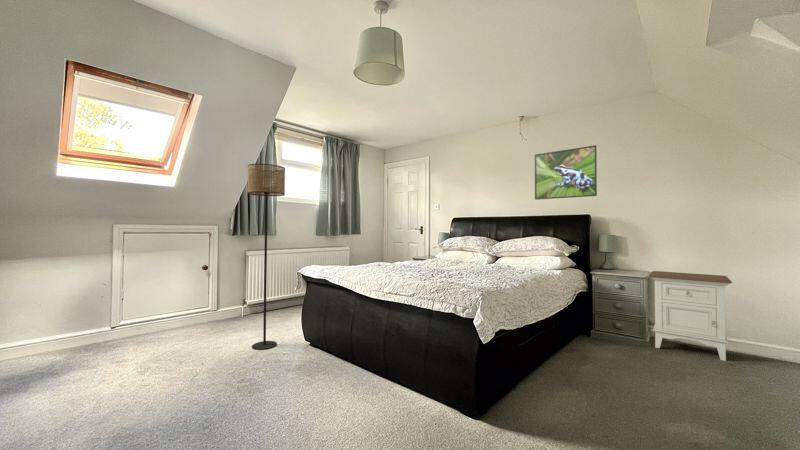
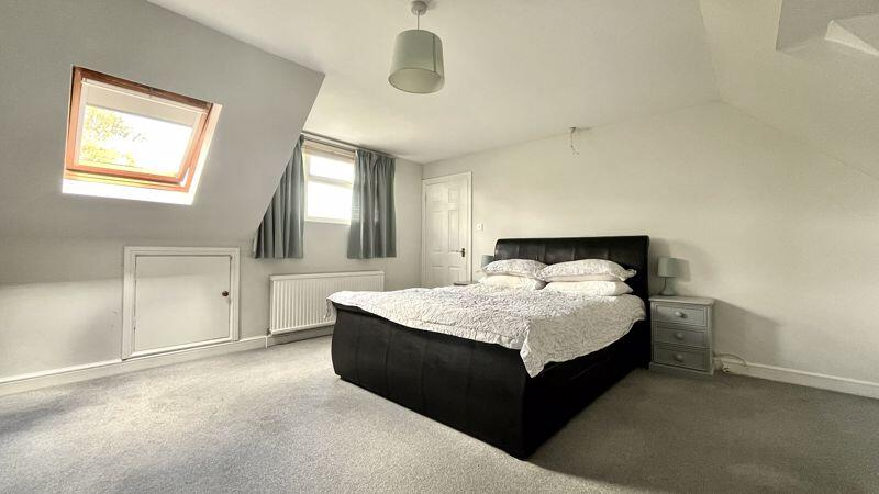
- floor lamp (265, 255)
- nightstand (688, 312)
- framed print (563, 174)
